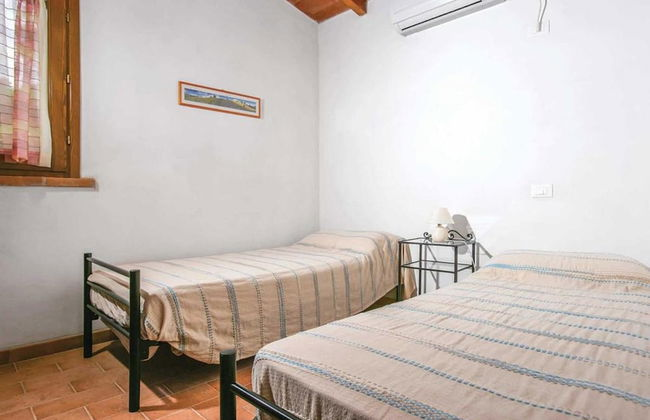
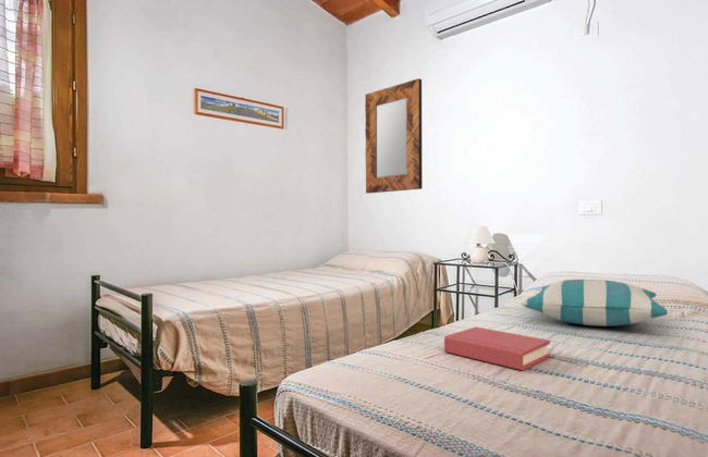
+ home mirror (392, 138)
+ pillow (591, 300)
+ hardback book (496, 346)
